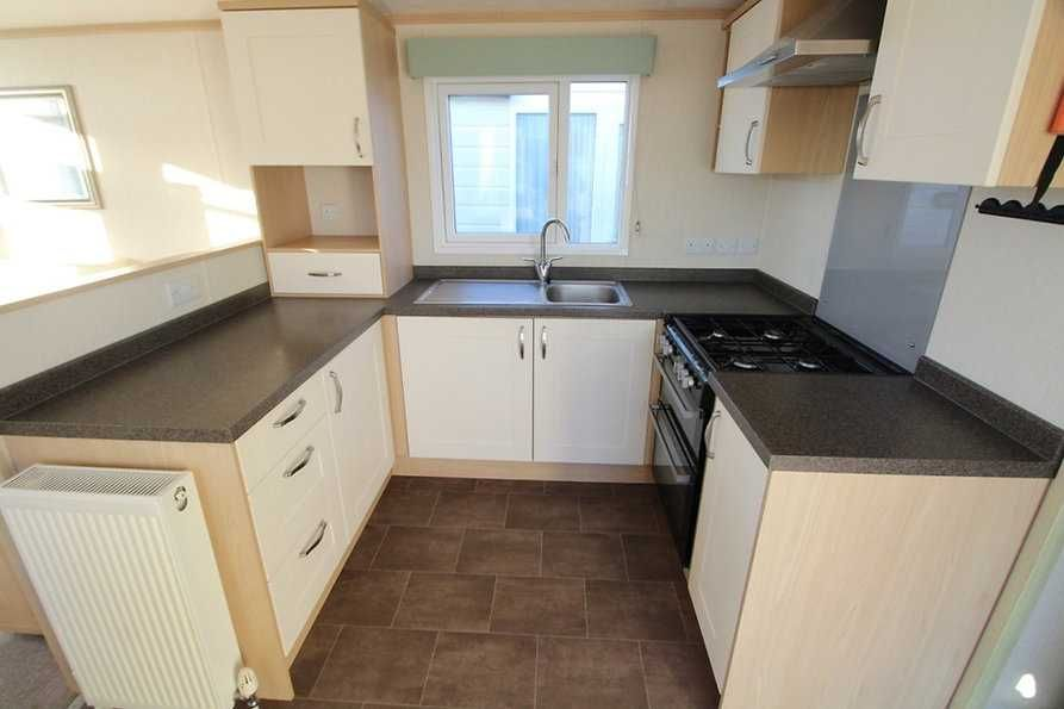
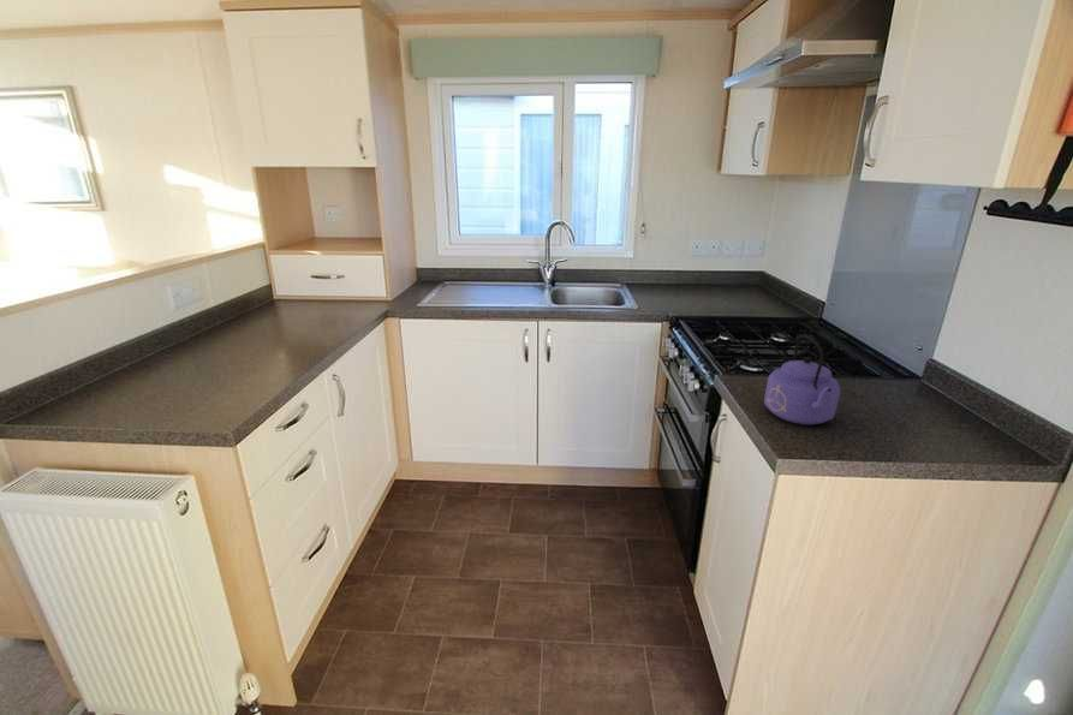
+ kettle (807, 381)
